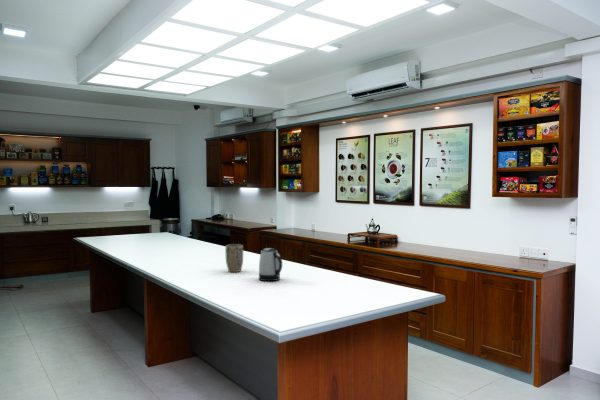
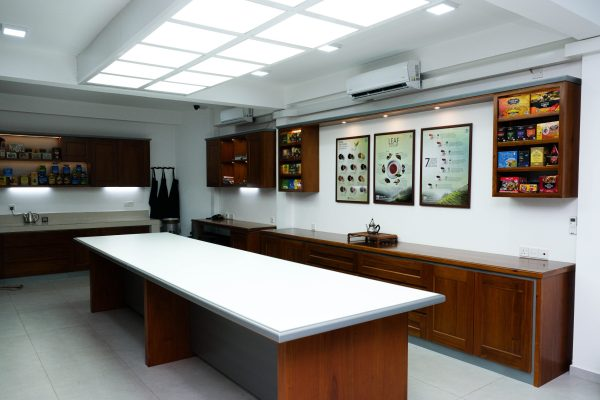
- plant pot (234, 258)
- kettle (271, 264)
